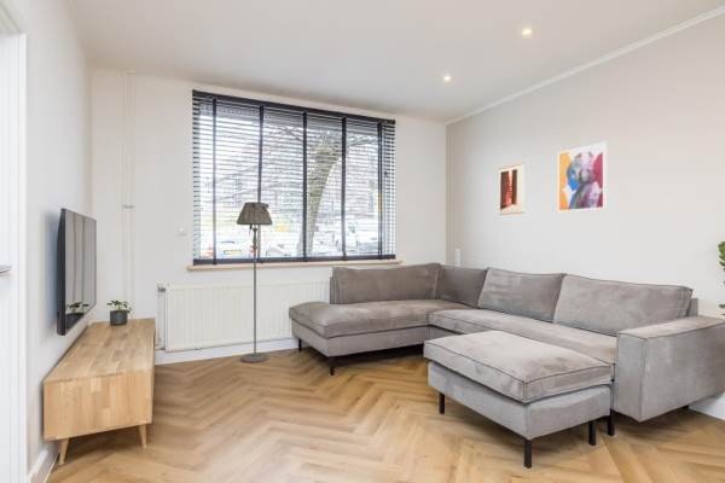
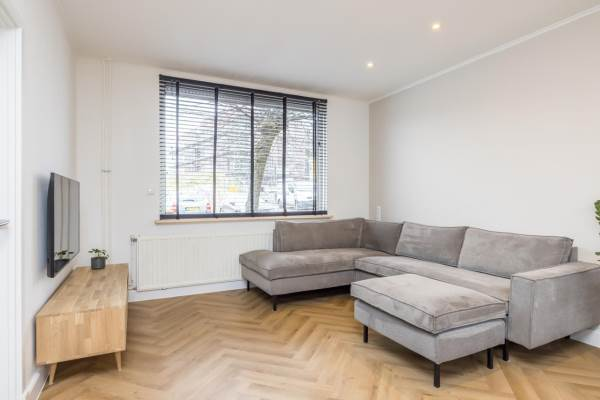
- floor lamp (254, 280)
- wall art (580, 179)
- wall art (511, 190)
